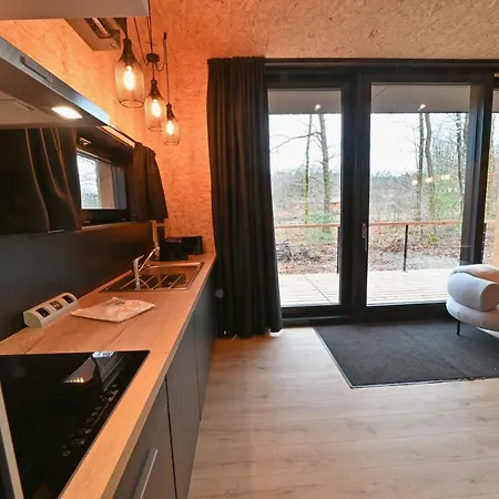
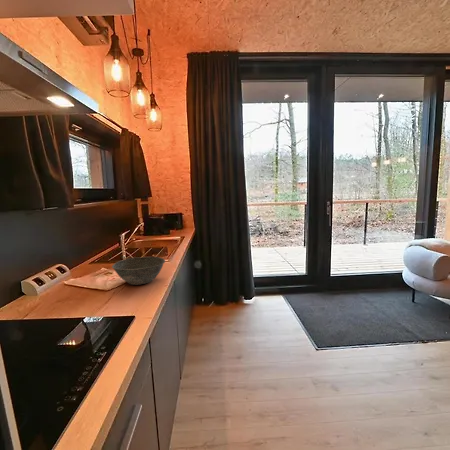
+ bowl (139, 271)
